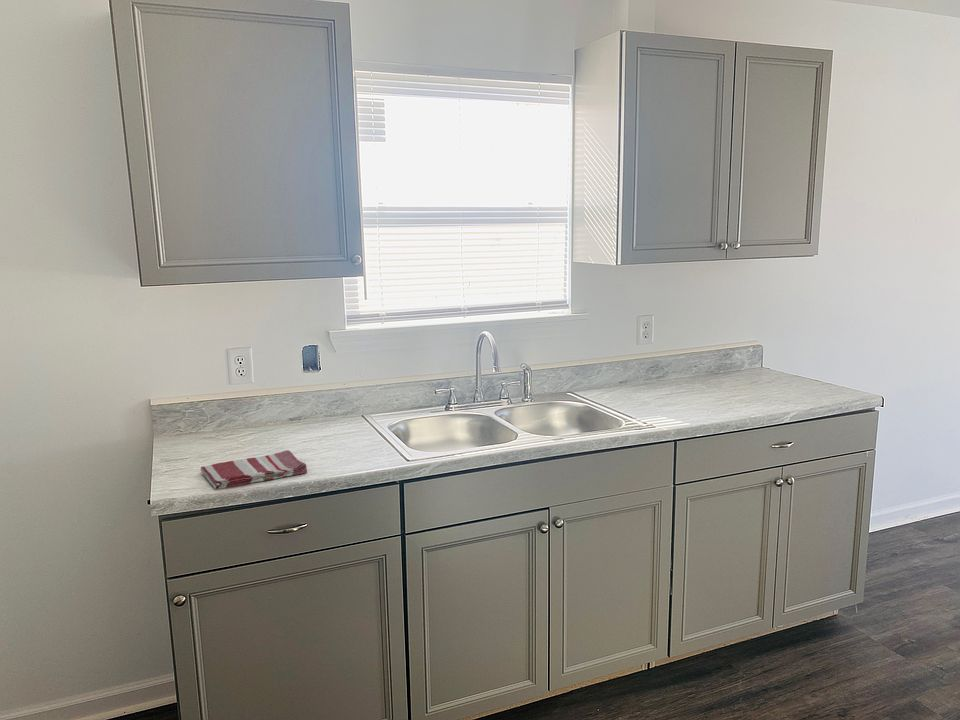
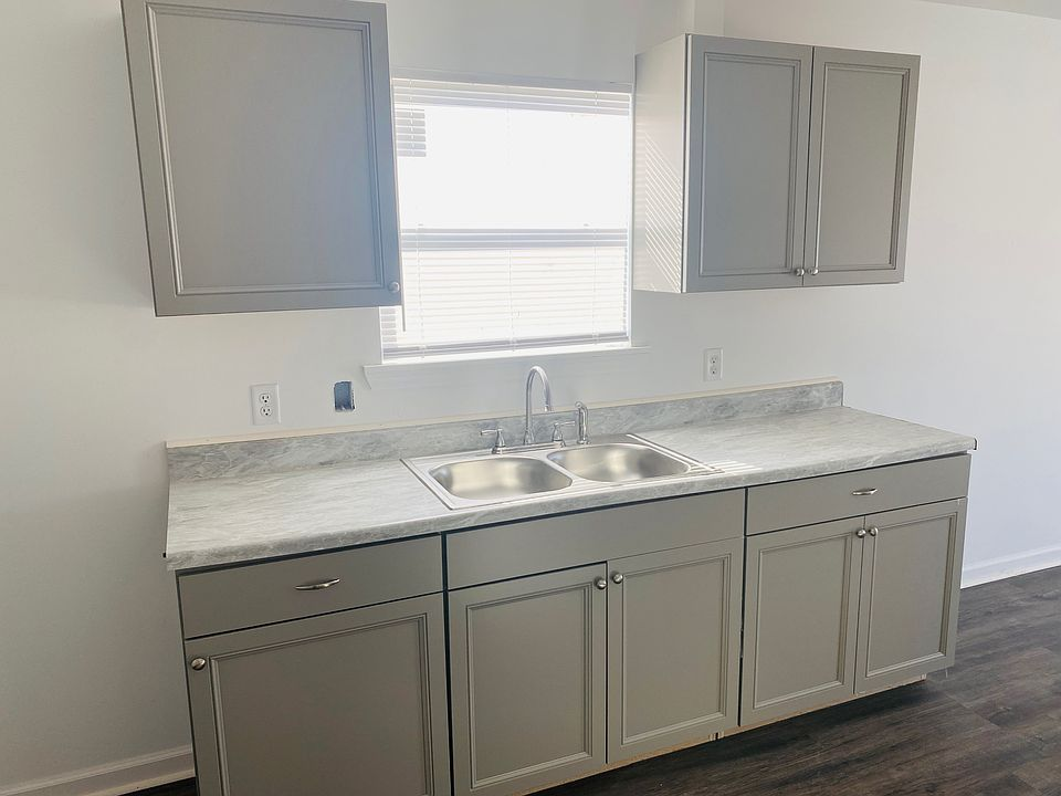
- dish towel (254, 467)
